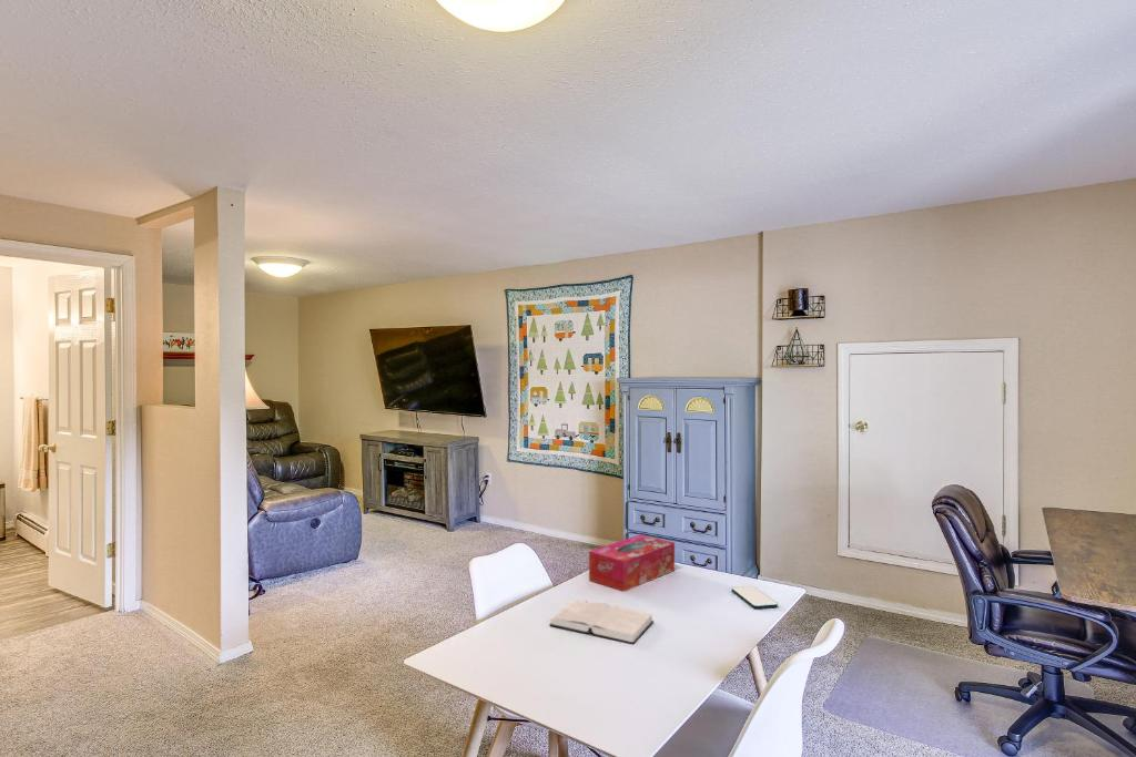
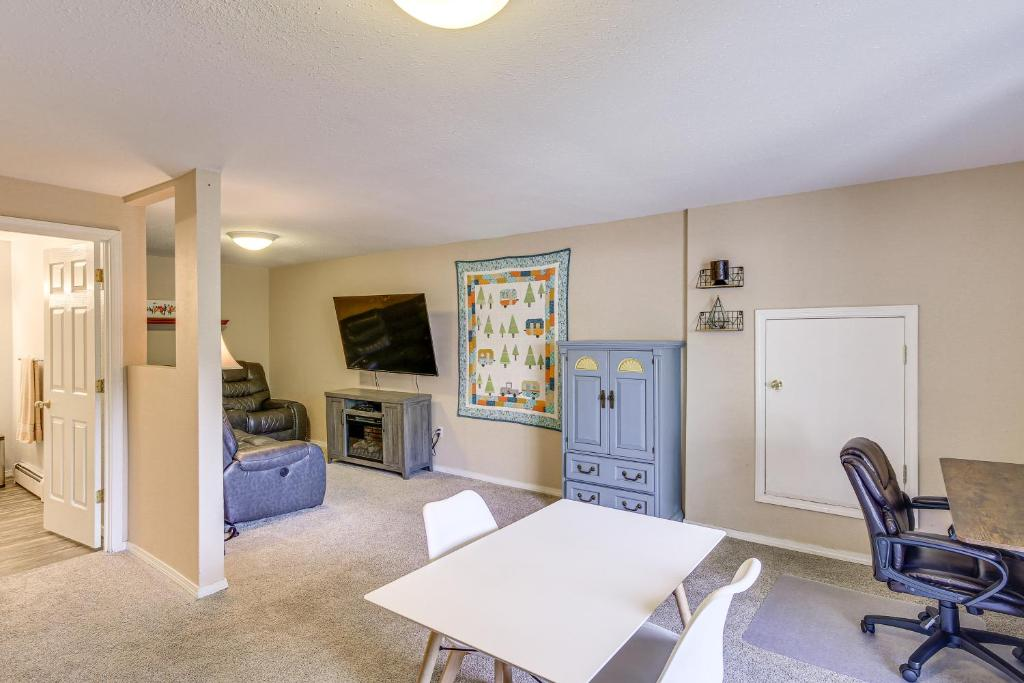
- hardback book (601, 618)
- tissue box (632, 561)
- smartphone (753, 596)
